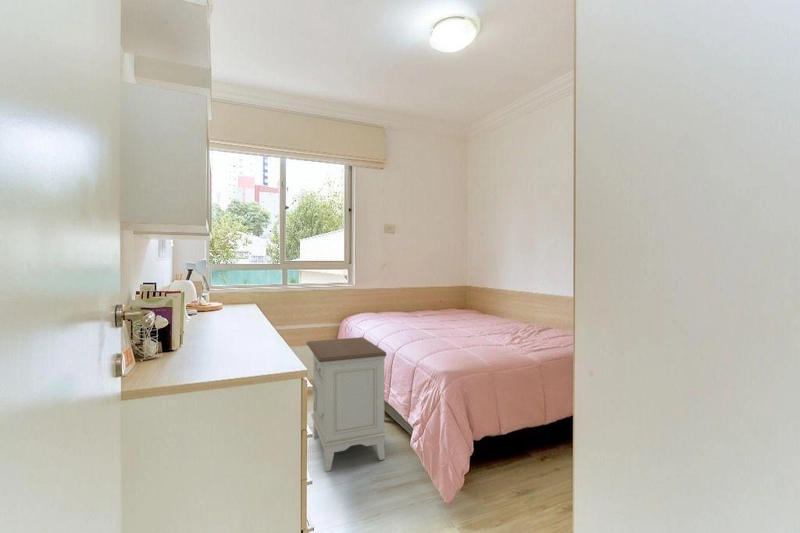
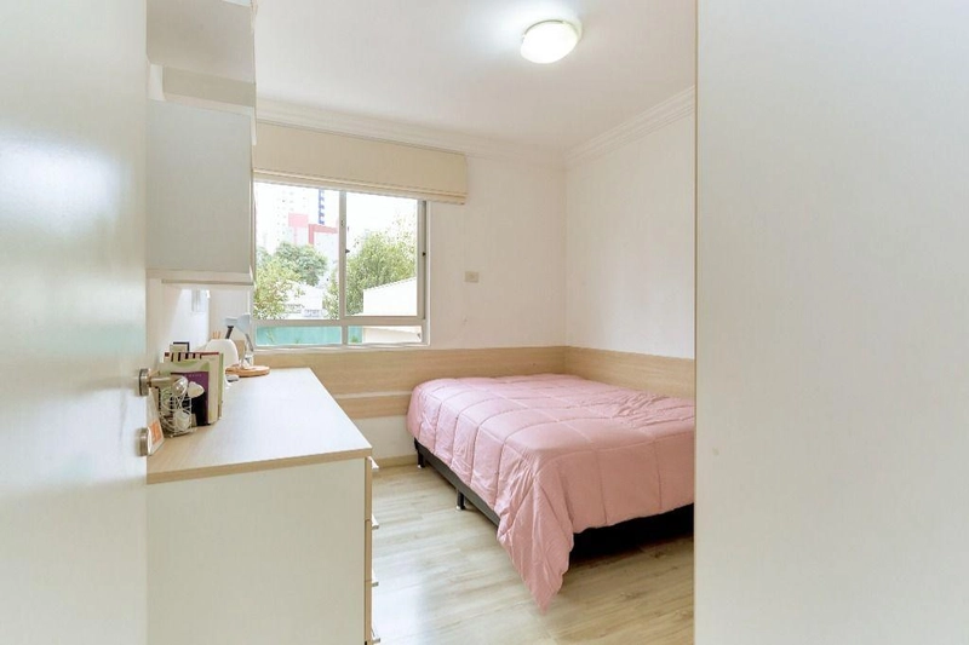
- nightstand (343, 397)
